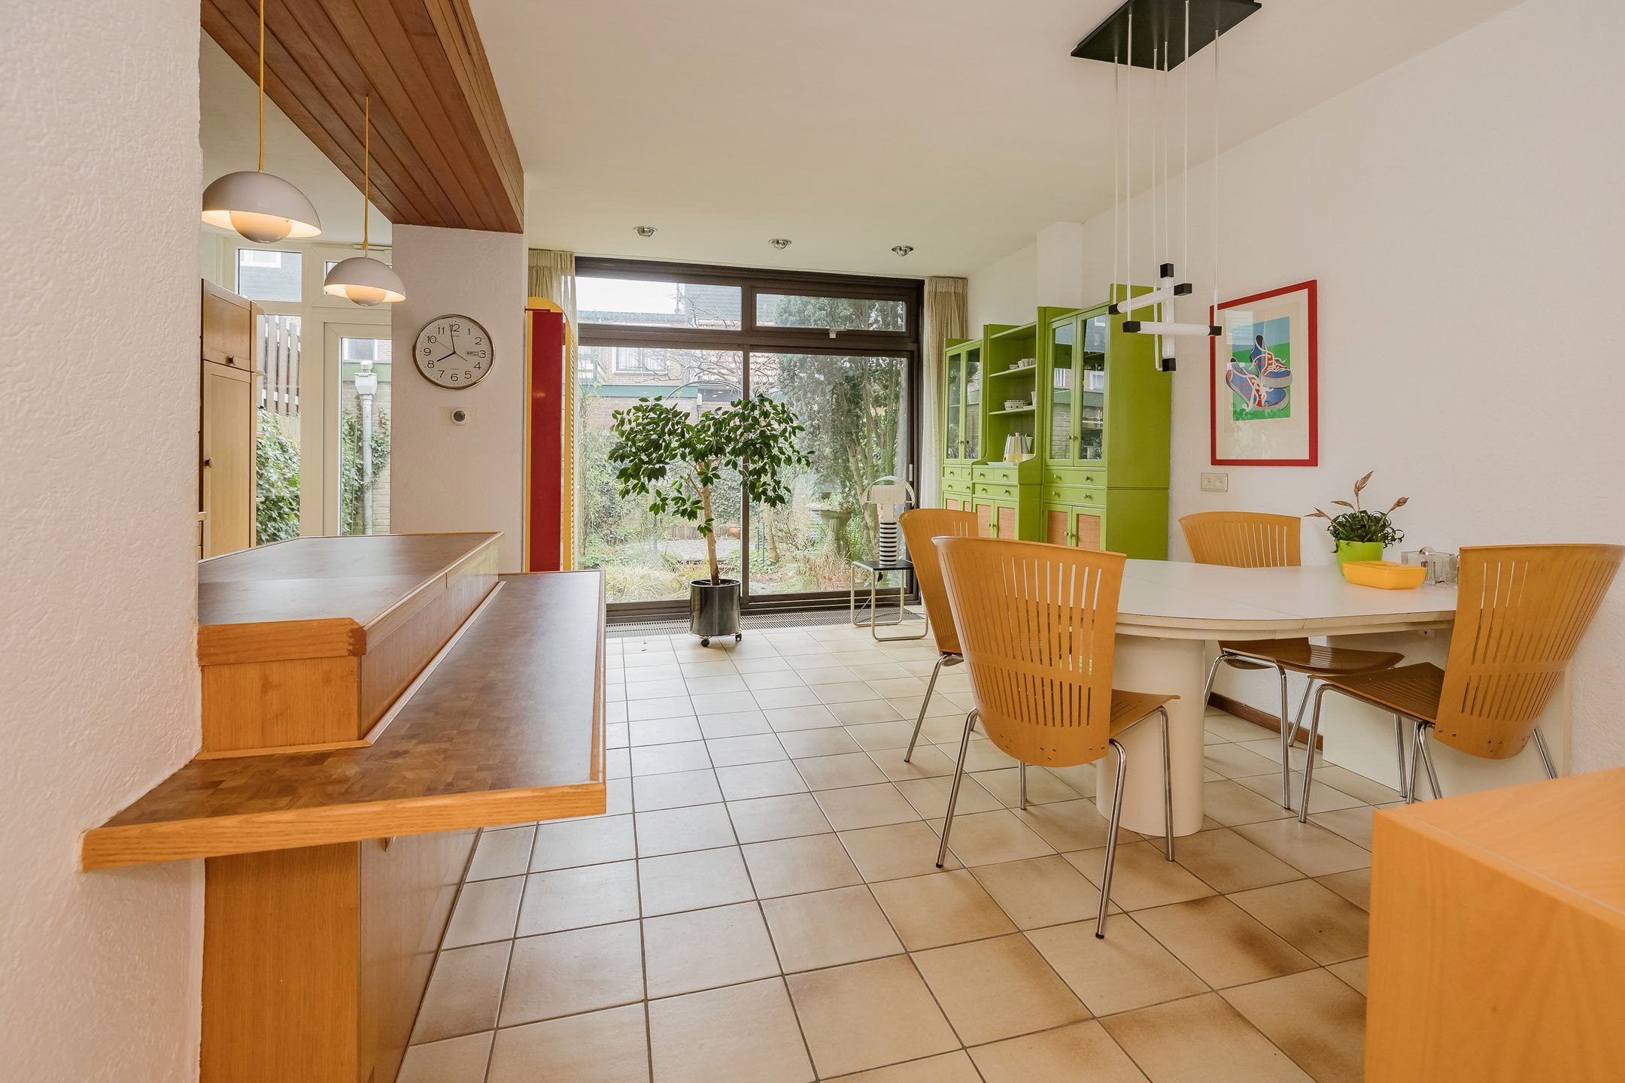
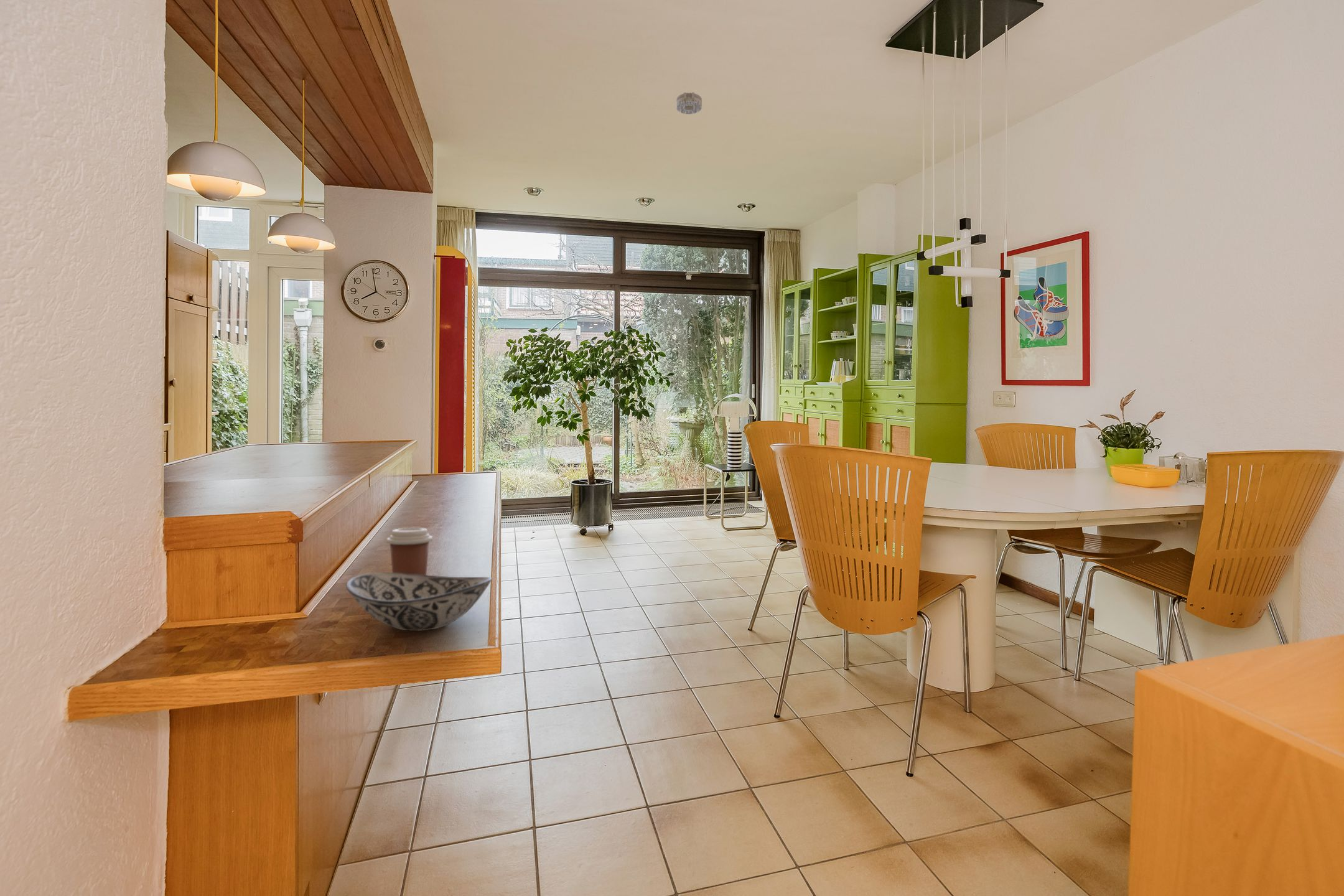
+ smoke detector (689, 103)
+ coffee cup (409, 558)
+ decorative bowl (421, 601)
